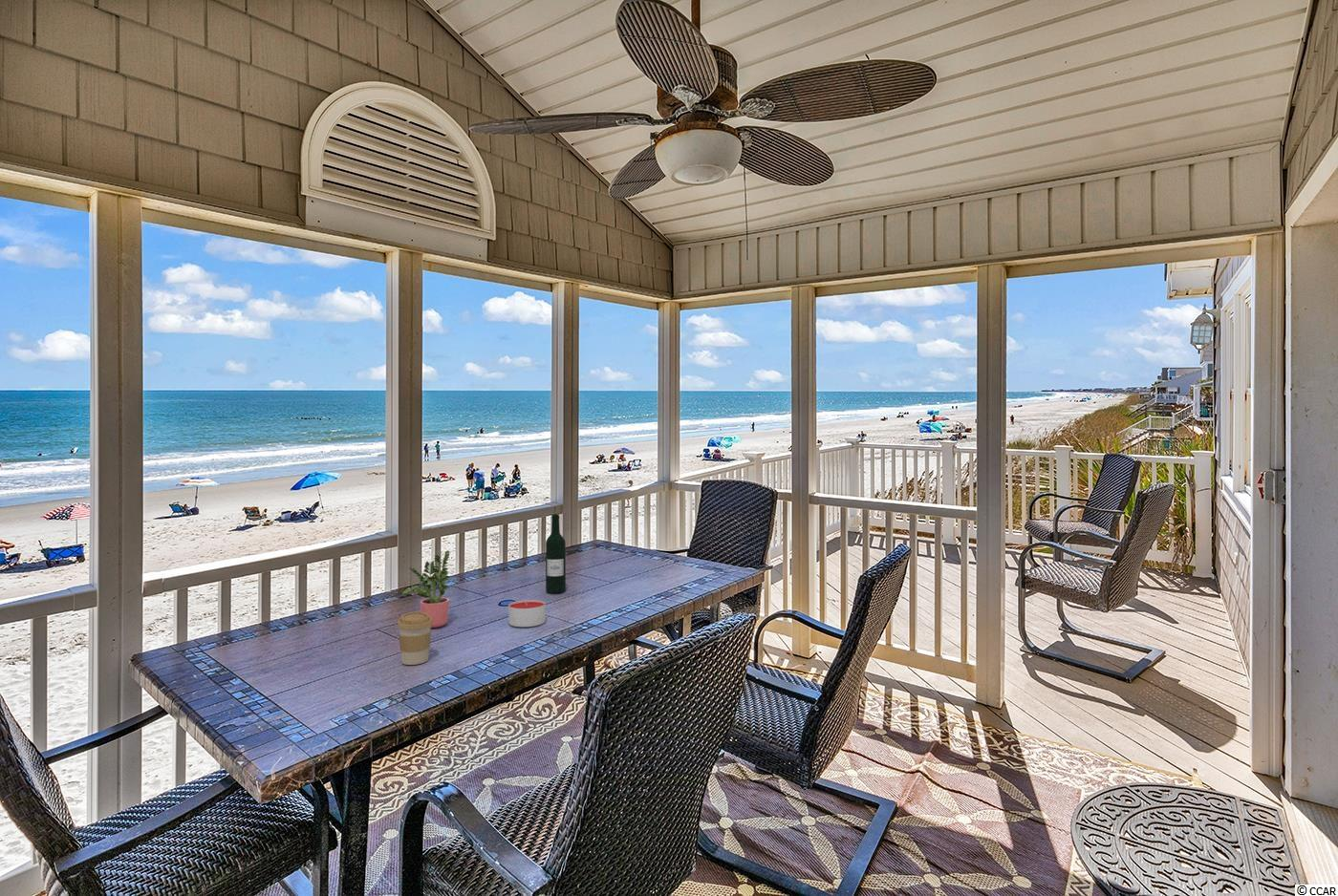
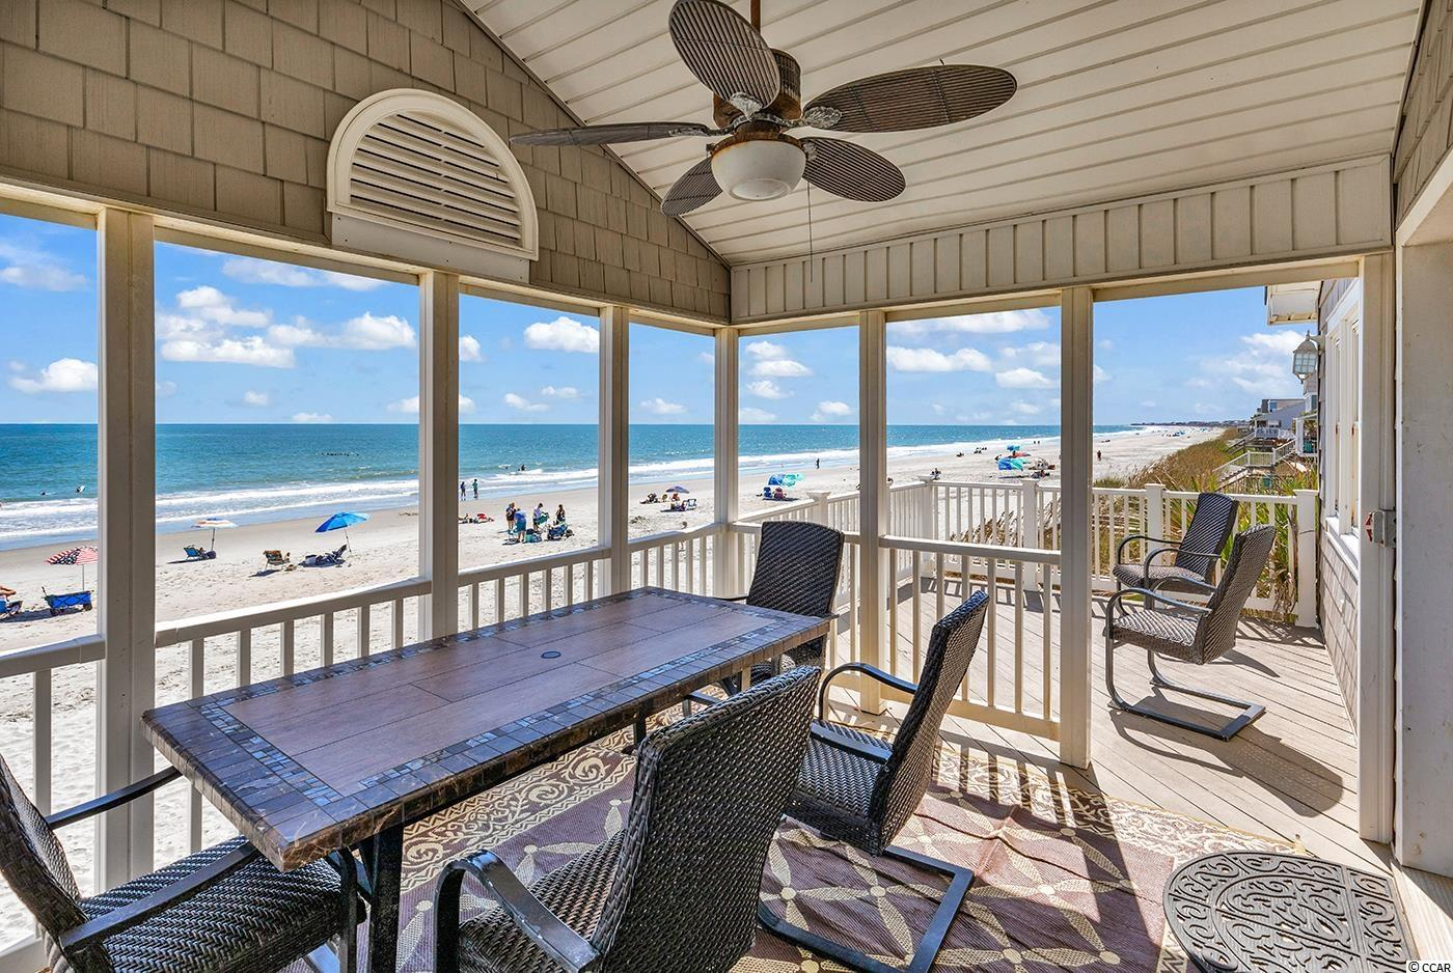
- wine bottle (555, 552)
- candle (527, 612)
- coffee cup (415, 637)
- potted plant (421, 588)
